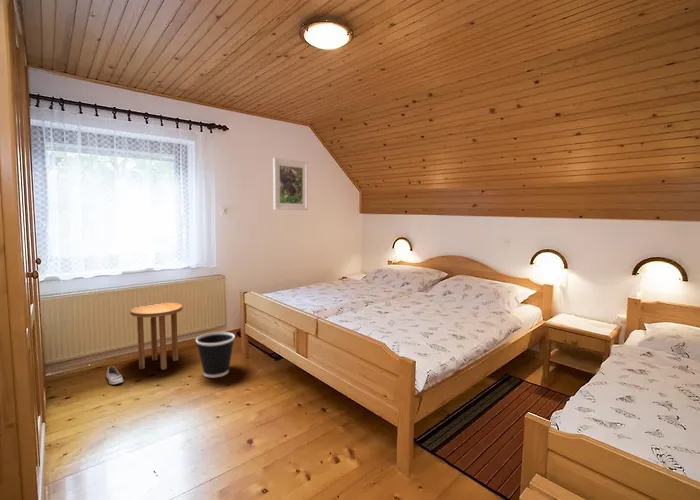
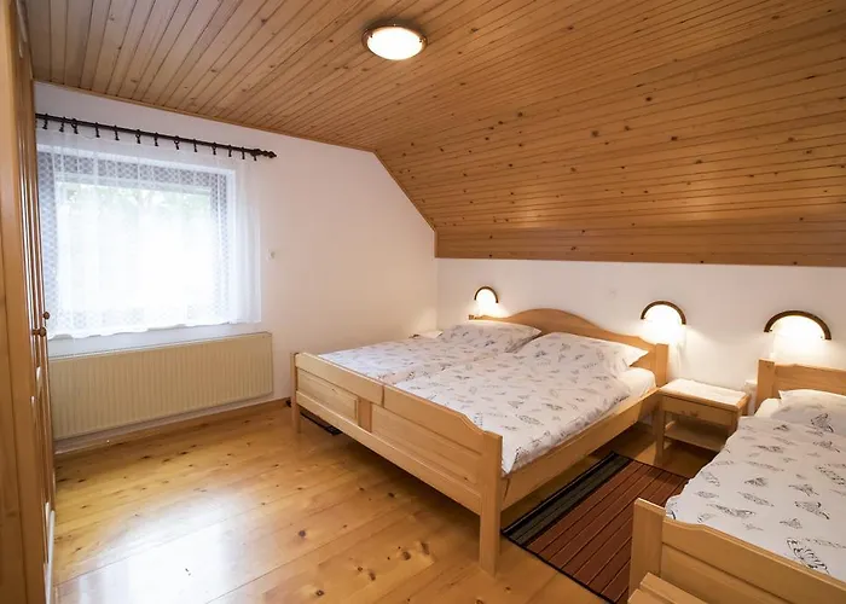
- shoe (114, 375)
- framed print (291, 185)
- side table (156, 335)
- wastebasket (216, 355)
